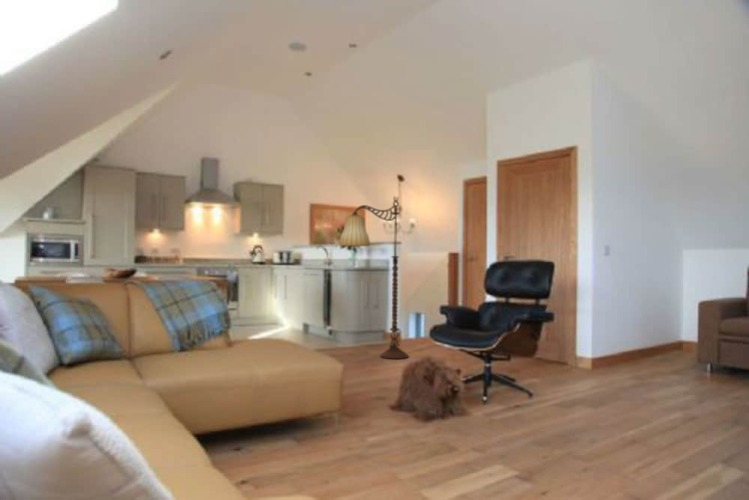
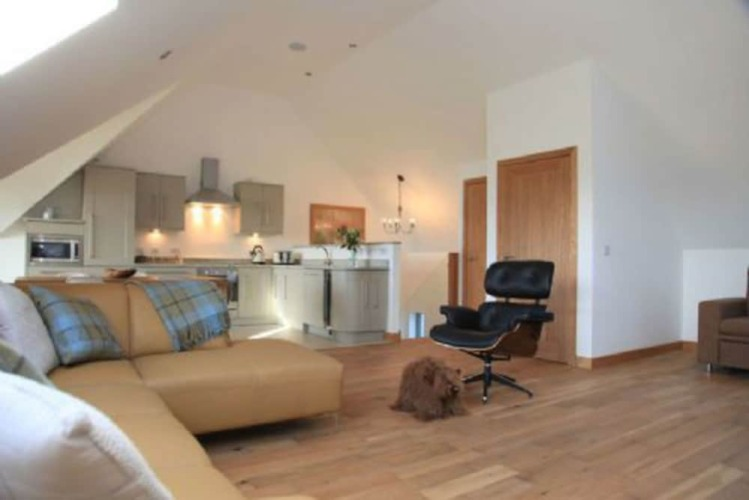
- floor lamp (392, 275)
